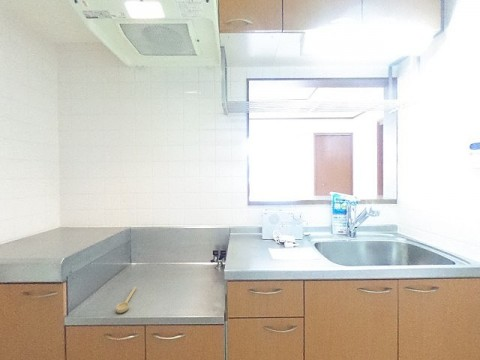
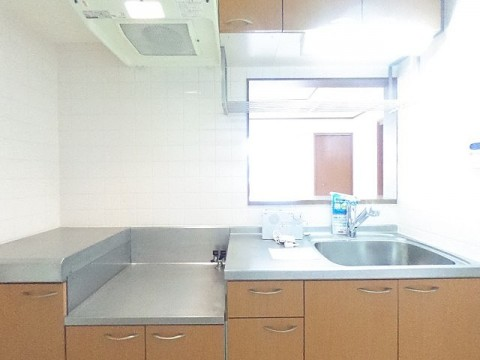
- spoon (128, 298)
